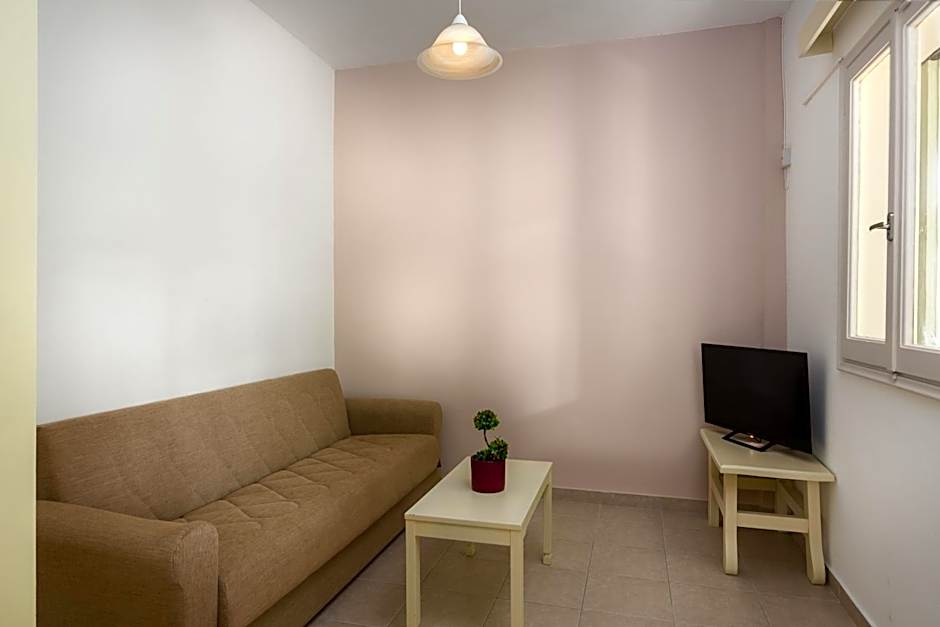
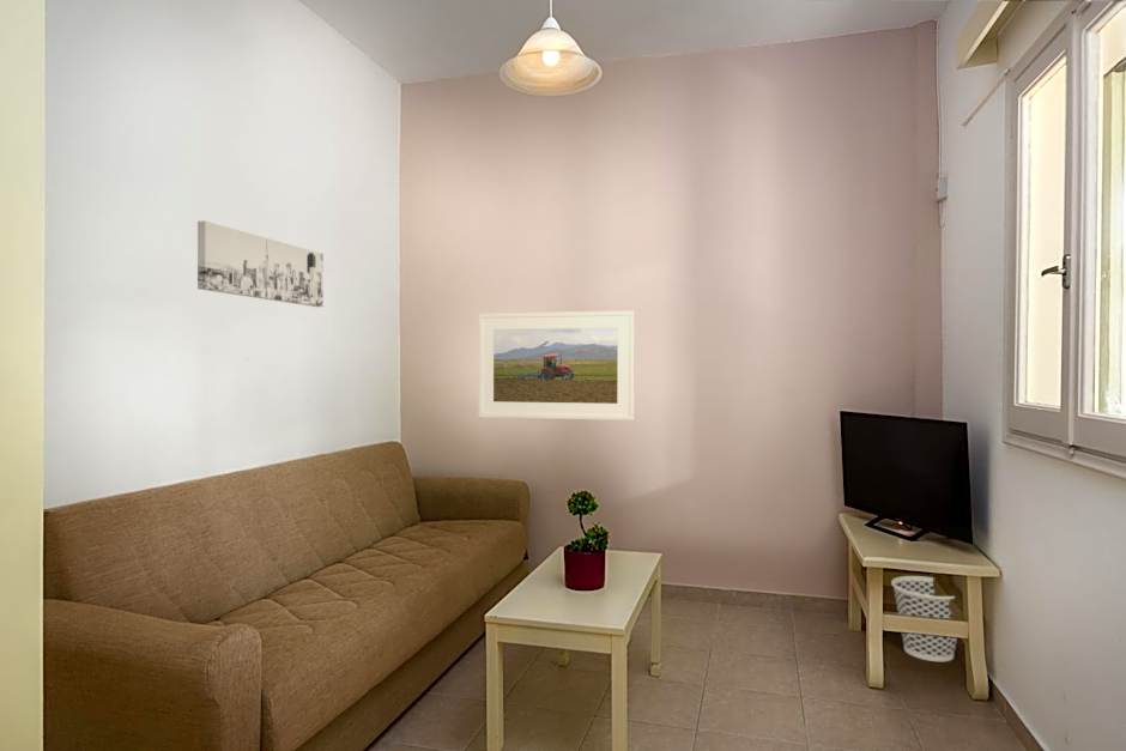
+ wall art (267, 268)
+ wastebasket (928, 616)
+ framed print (553, 365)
